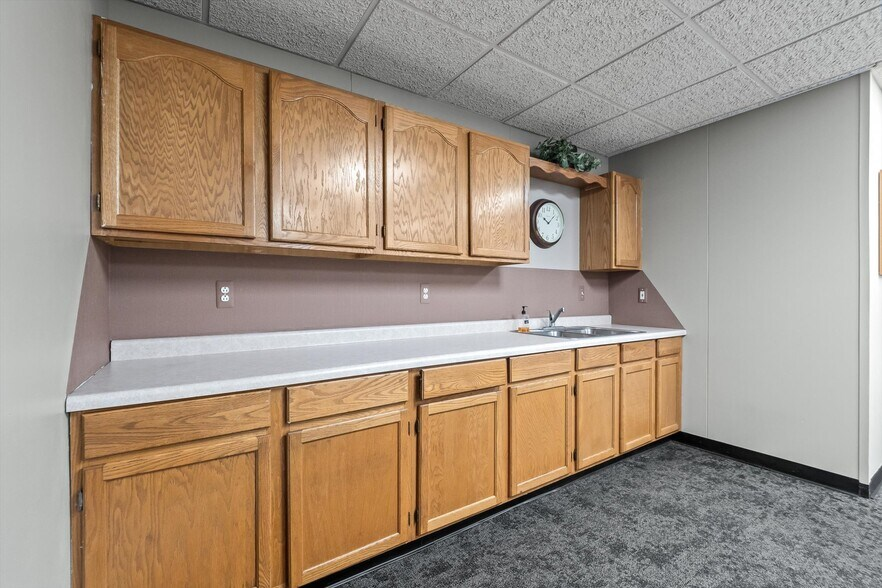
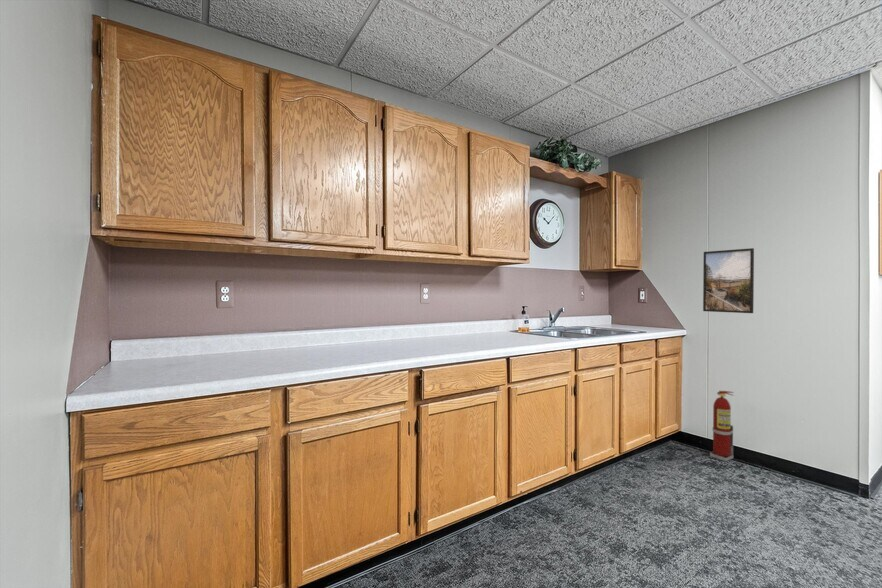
+ fire extinguisher (722, 424)
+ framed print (727, 281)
